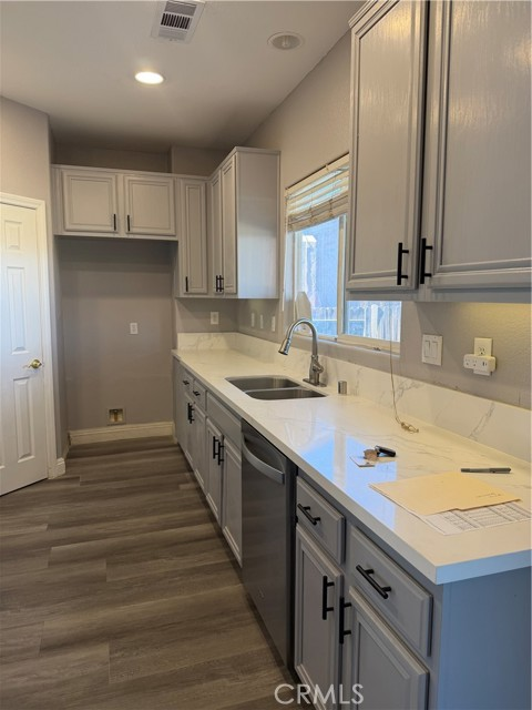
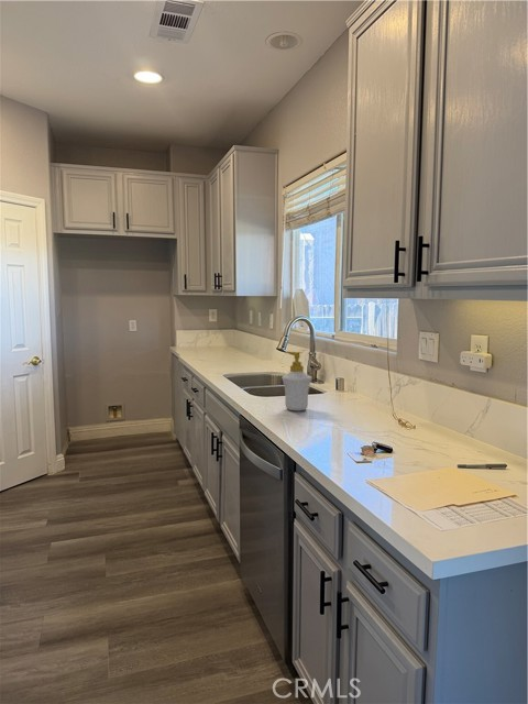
+ soap bottle (296, 380)
